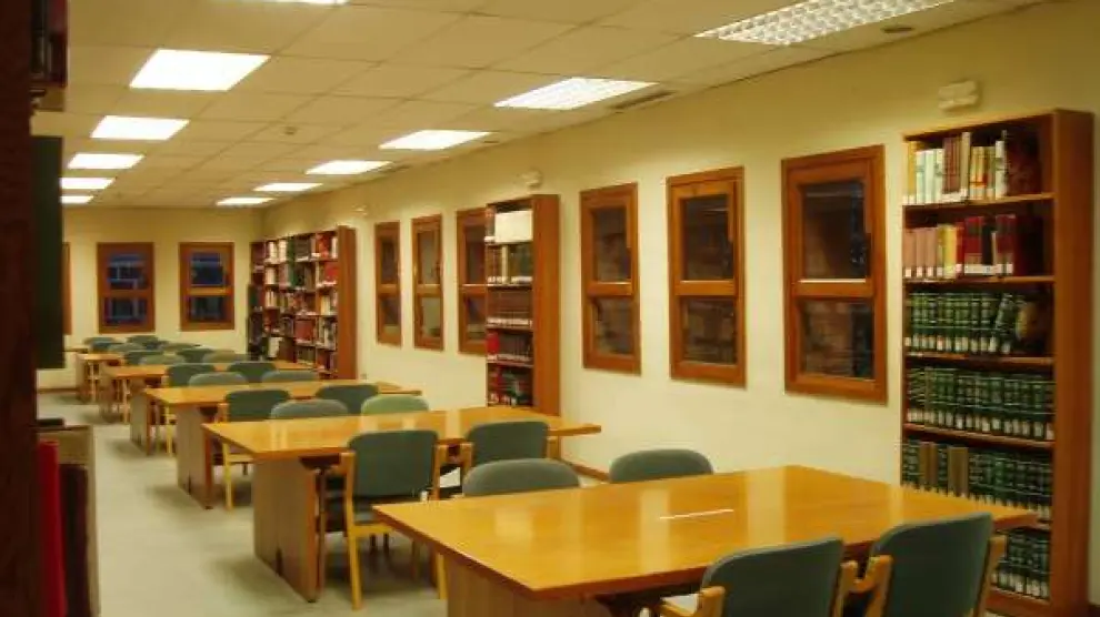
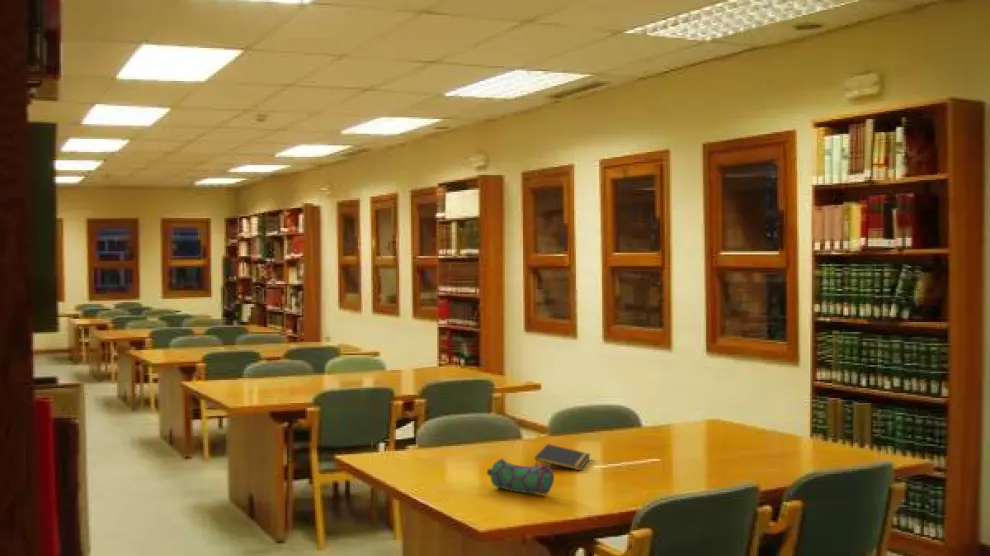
+ pencil case (521, 476)
+ notepad (563, 456)
